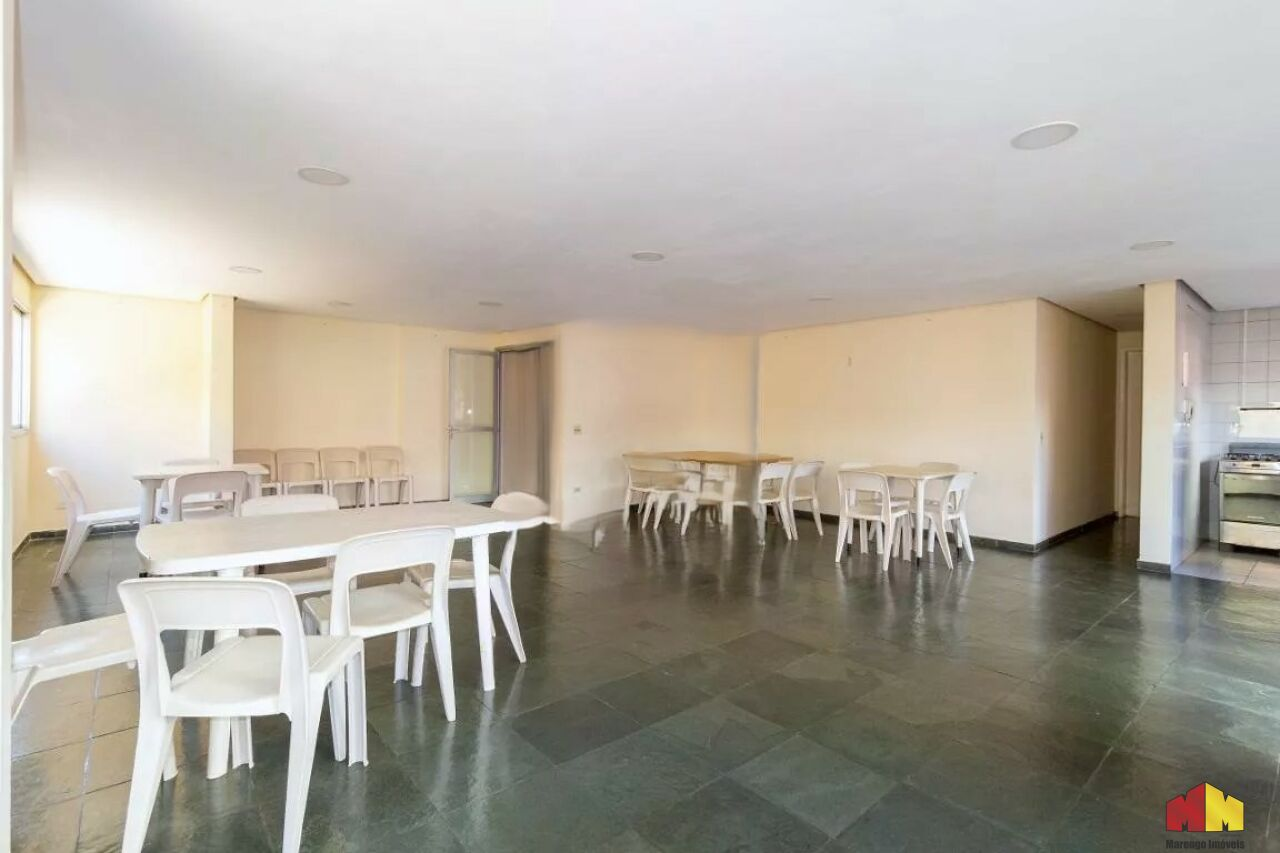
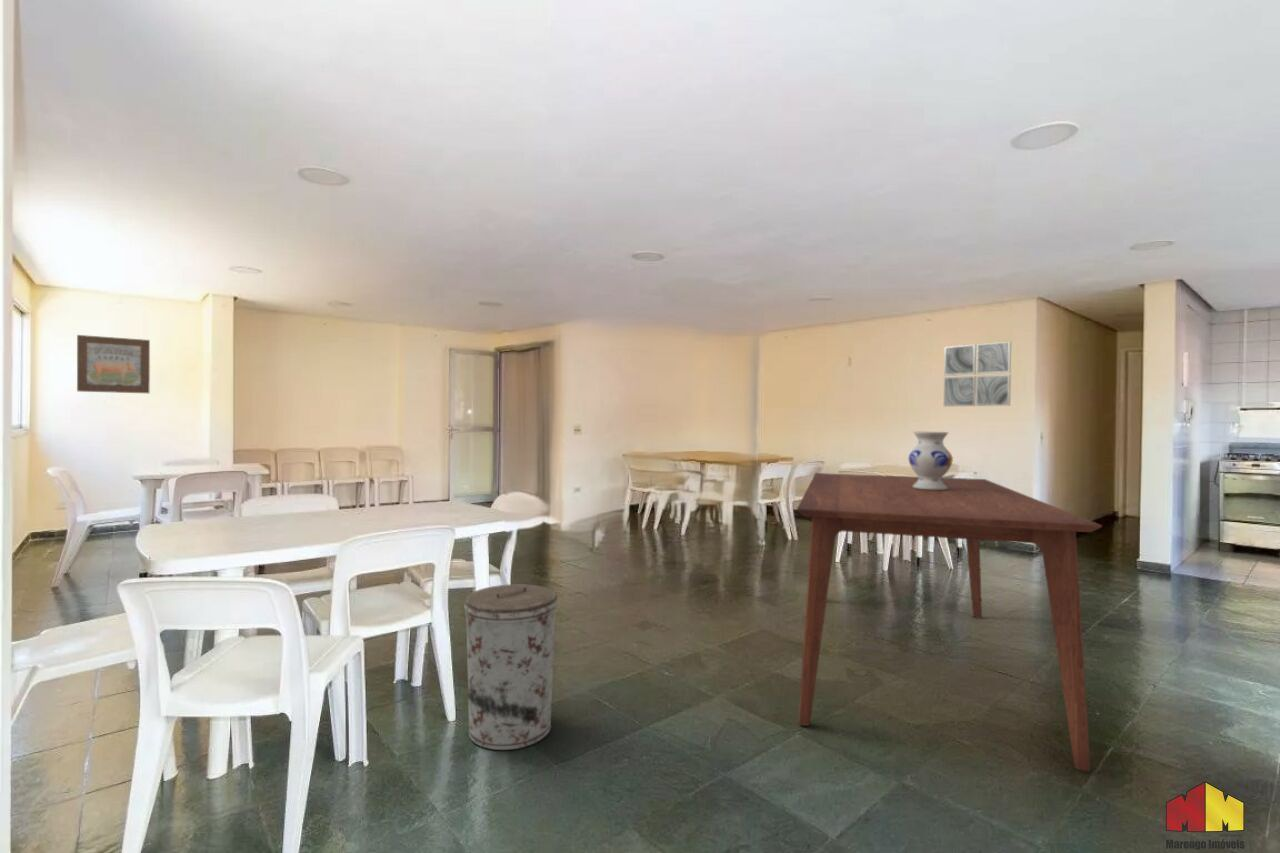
+ wall art (976, 376)
+ dining table (910, 535)
+ vase (930, 460)
+ wall art (114, 365)
+ trash can (511, 659)
